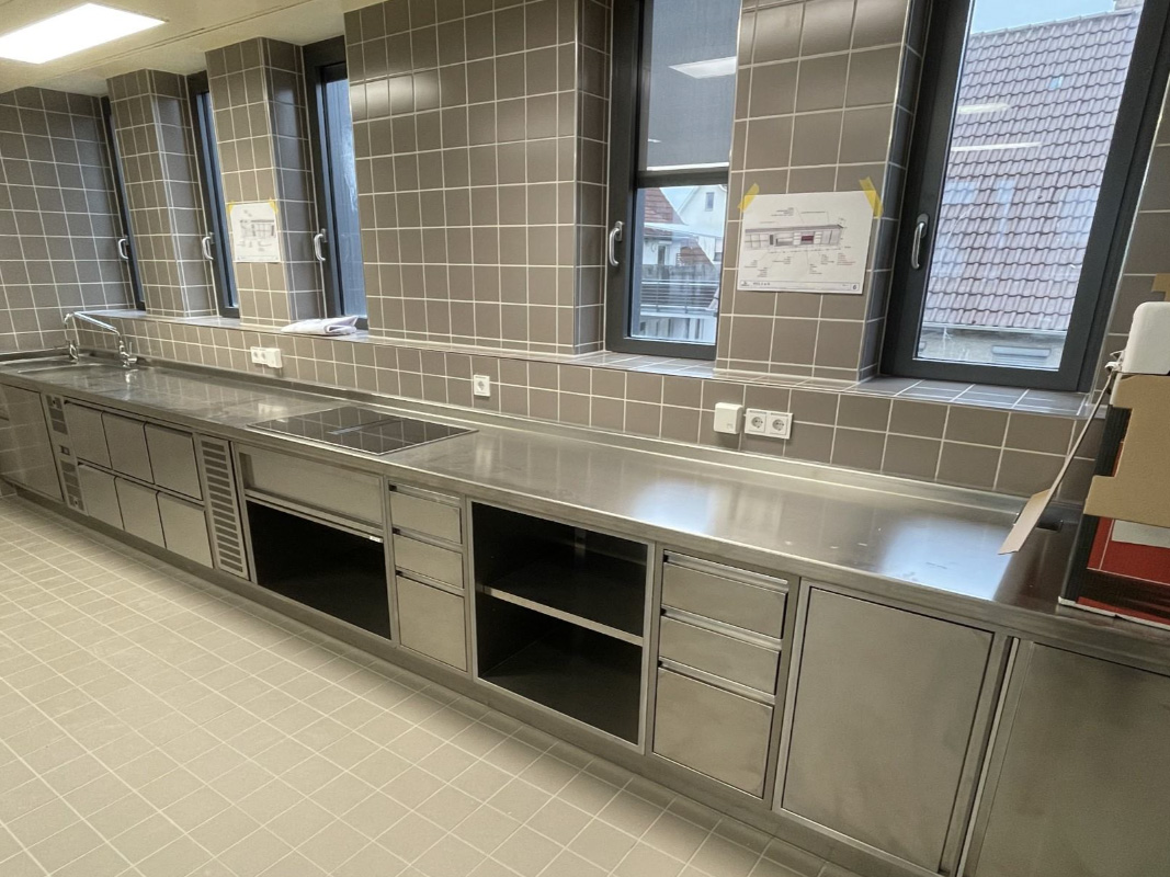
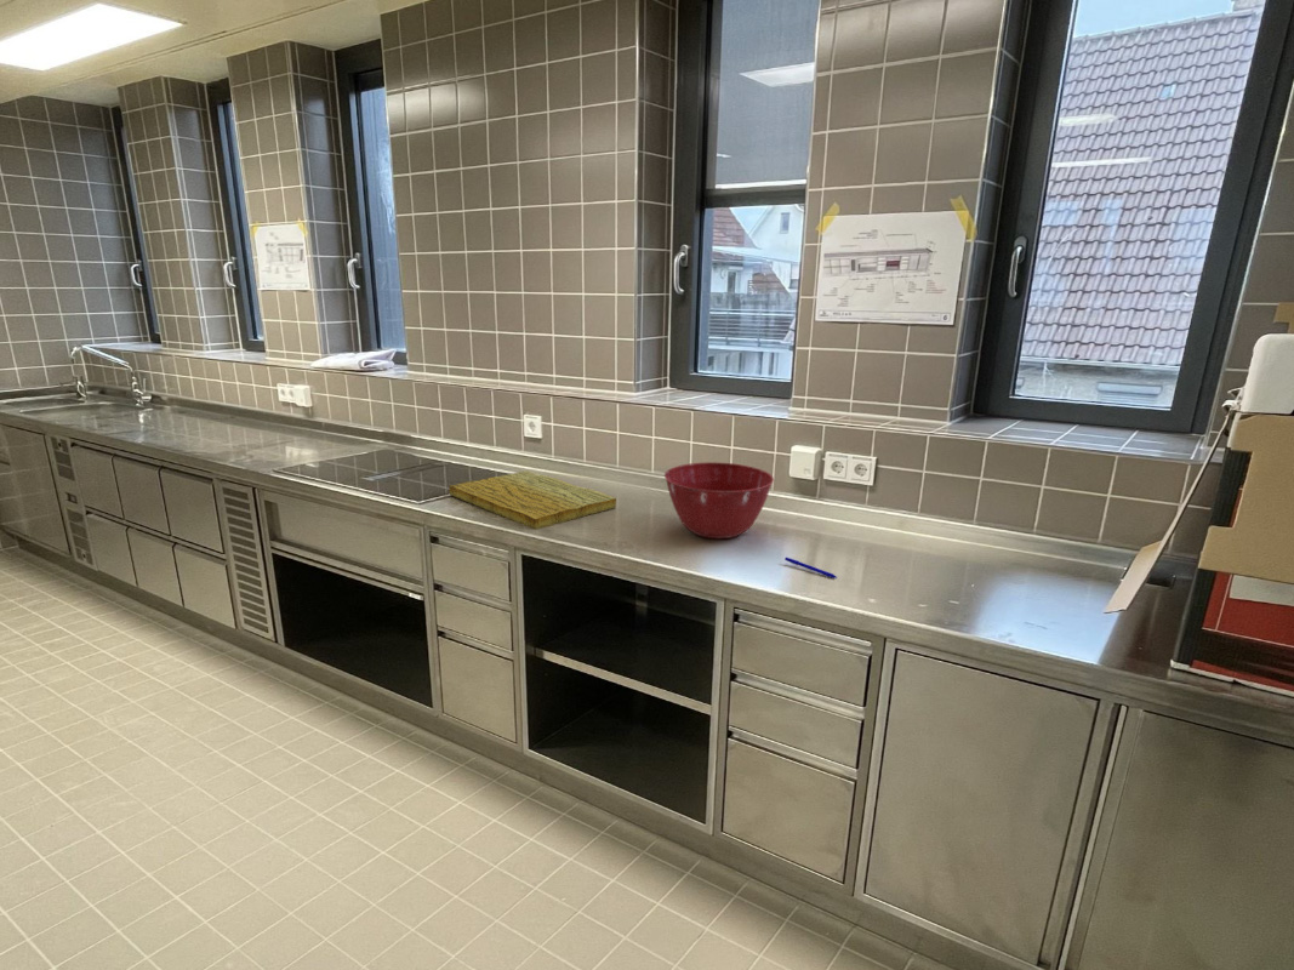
+ pen (810, 567)
+ mixing bowl (717, 502)
+ cutting board (530, 495)
